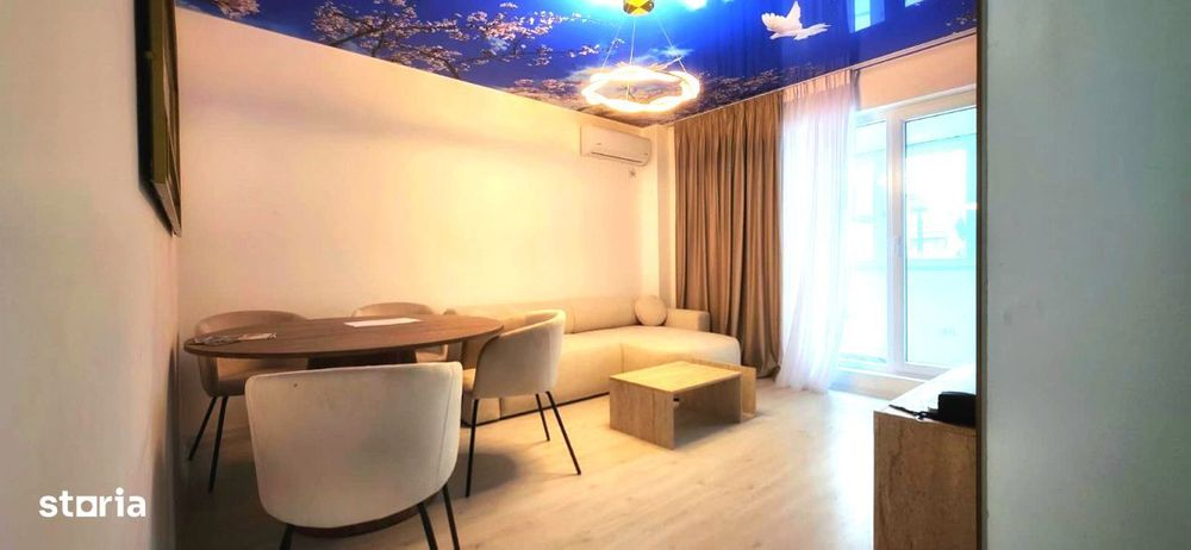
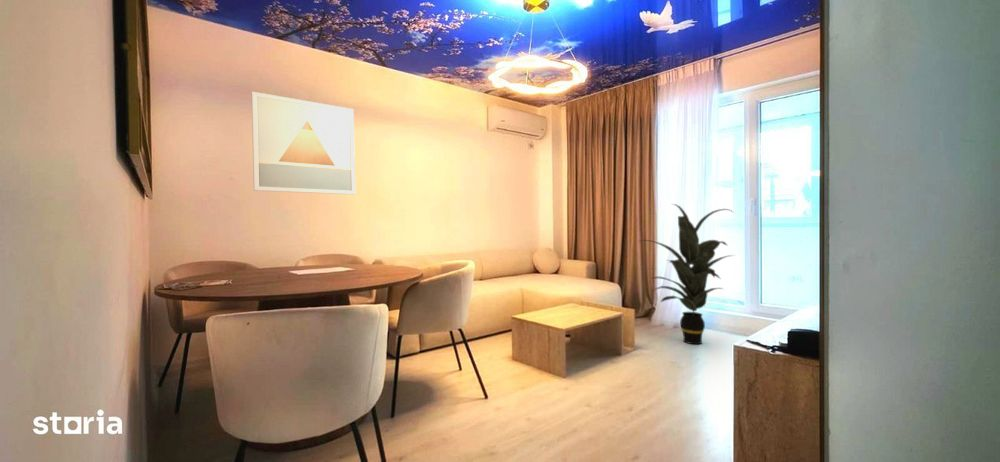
+ wall art (307, 147)
+ indoor plant (688, 271)
